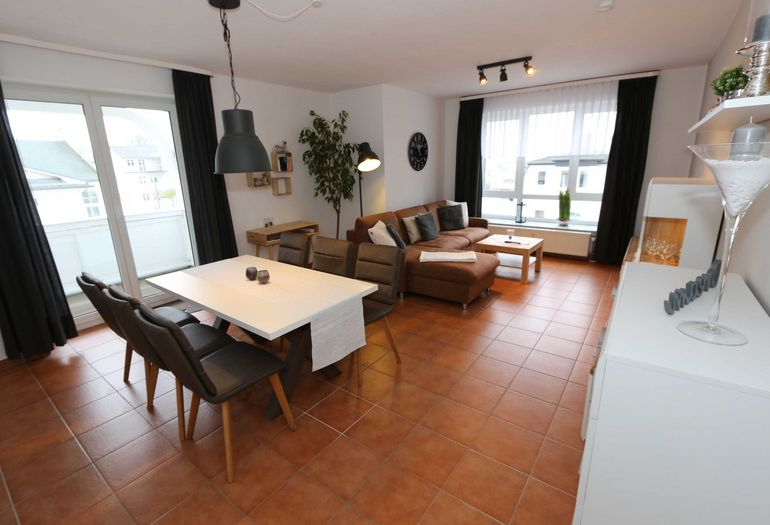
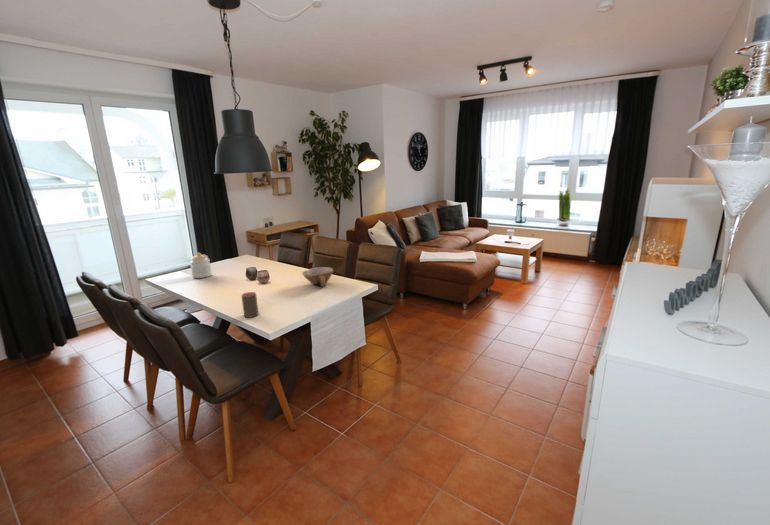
+ bowl (318, 277)
+ cup (250, 304)
+ jar (200, 264)
